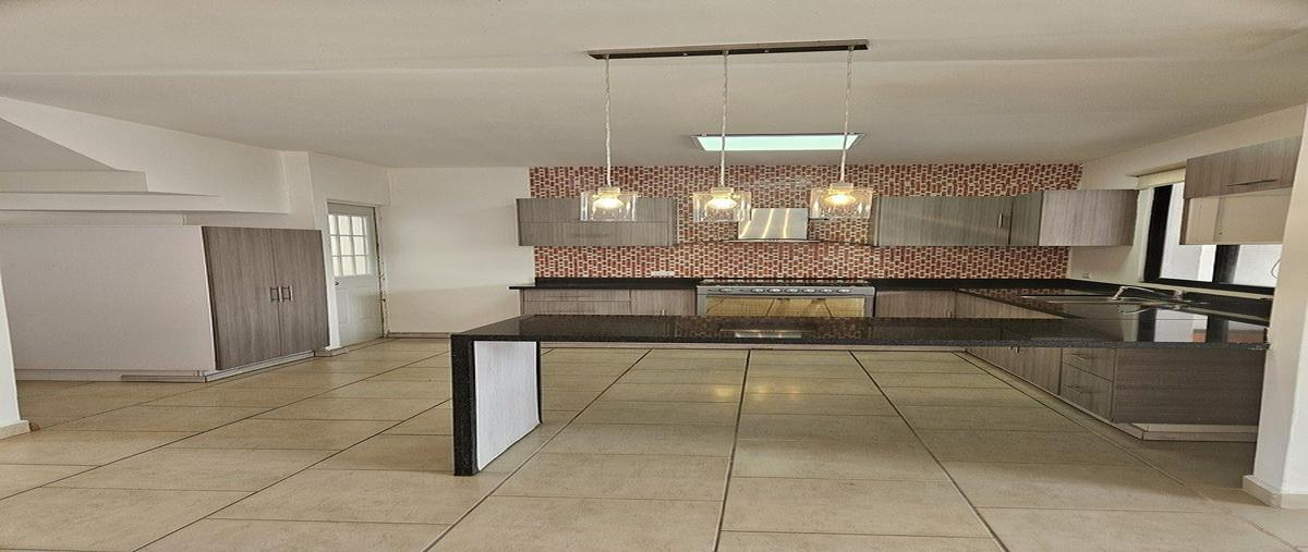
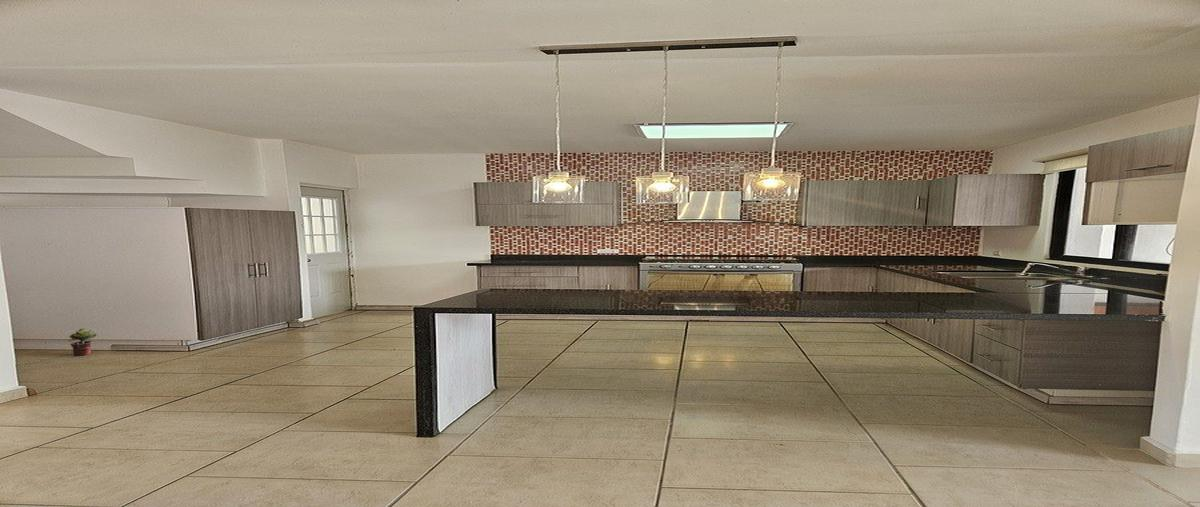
+ potted plant (82, 341)
